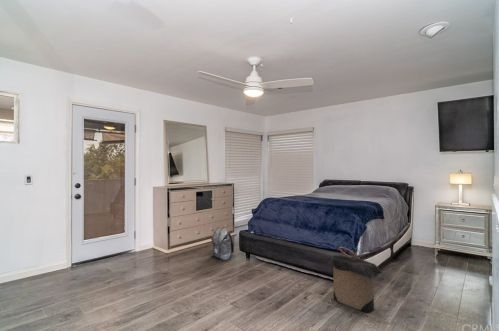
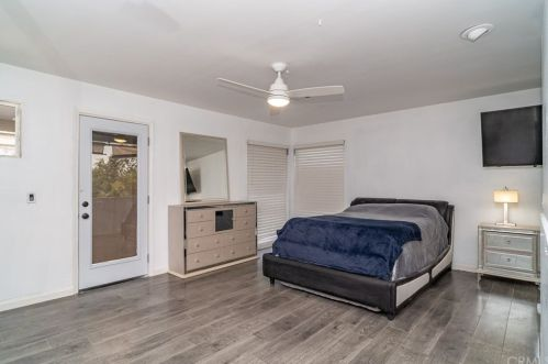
- laundry hamper (354, 275)
- backpack (222, 241)
